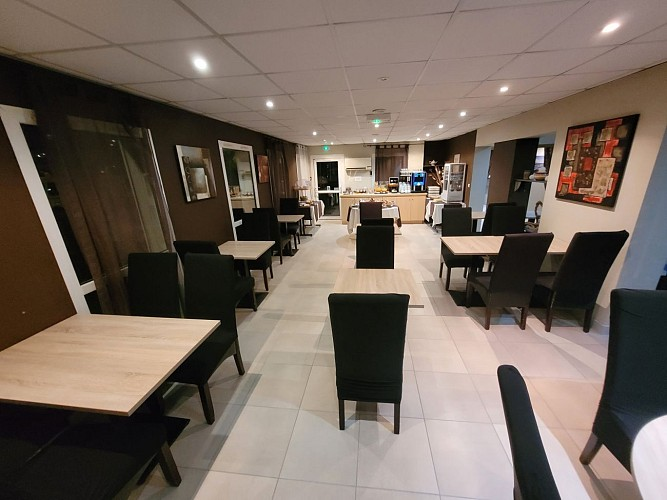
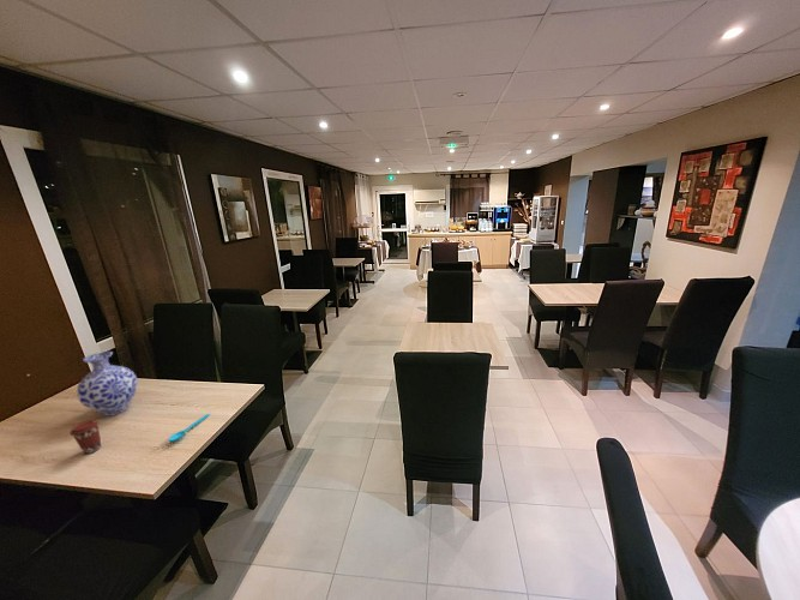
+ spoon (190, 426)
+ vase (107, 384)
+ coffee cup (88, 437)
